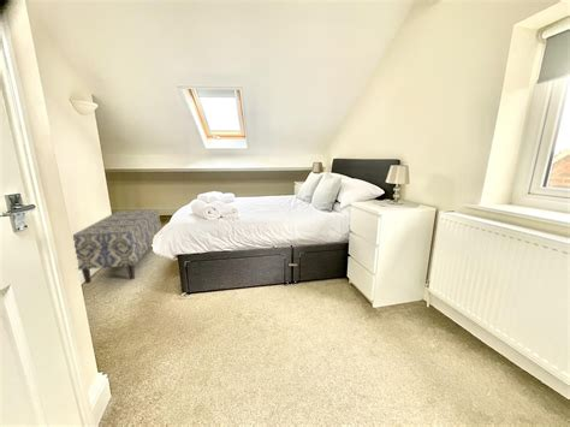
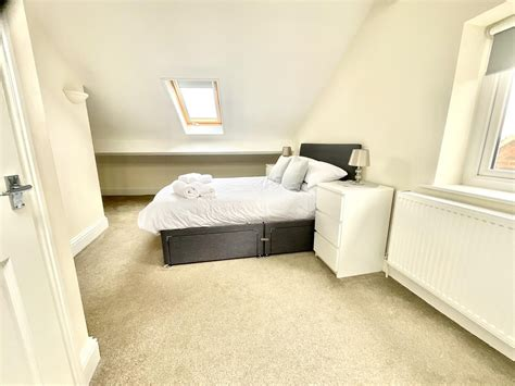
- bench (125, 241)
